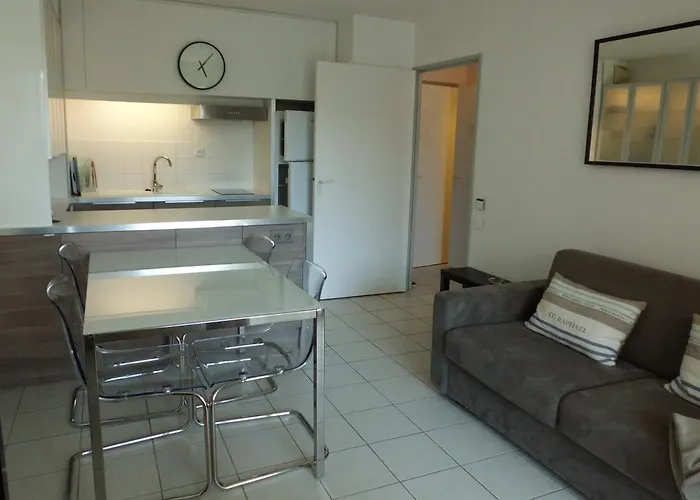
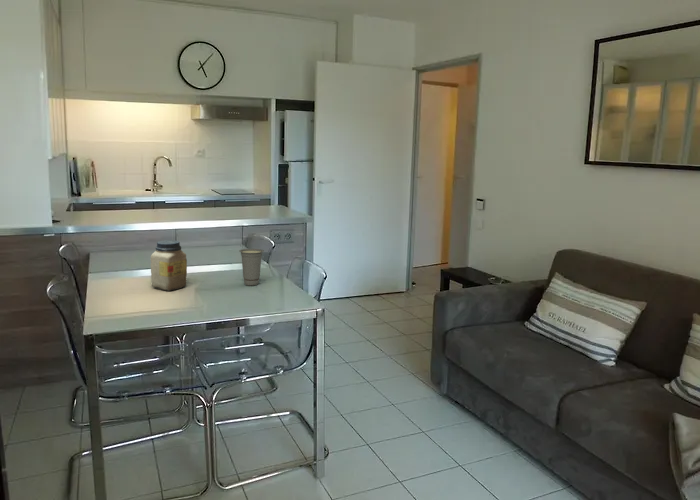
+ jar (168, 264)
+ cup (251, 267)
